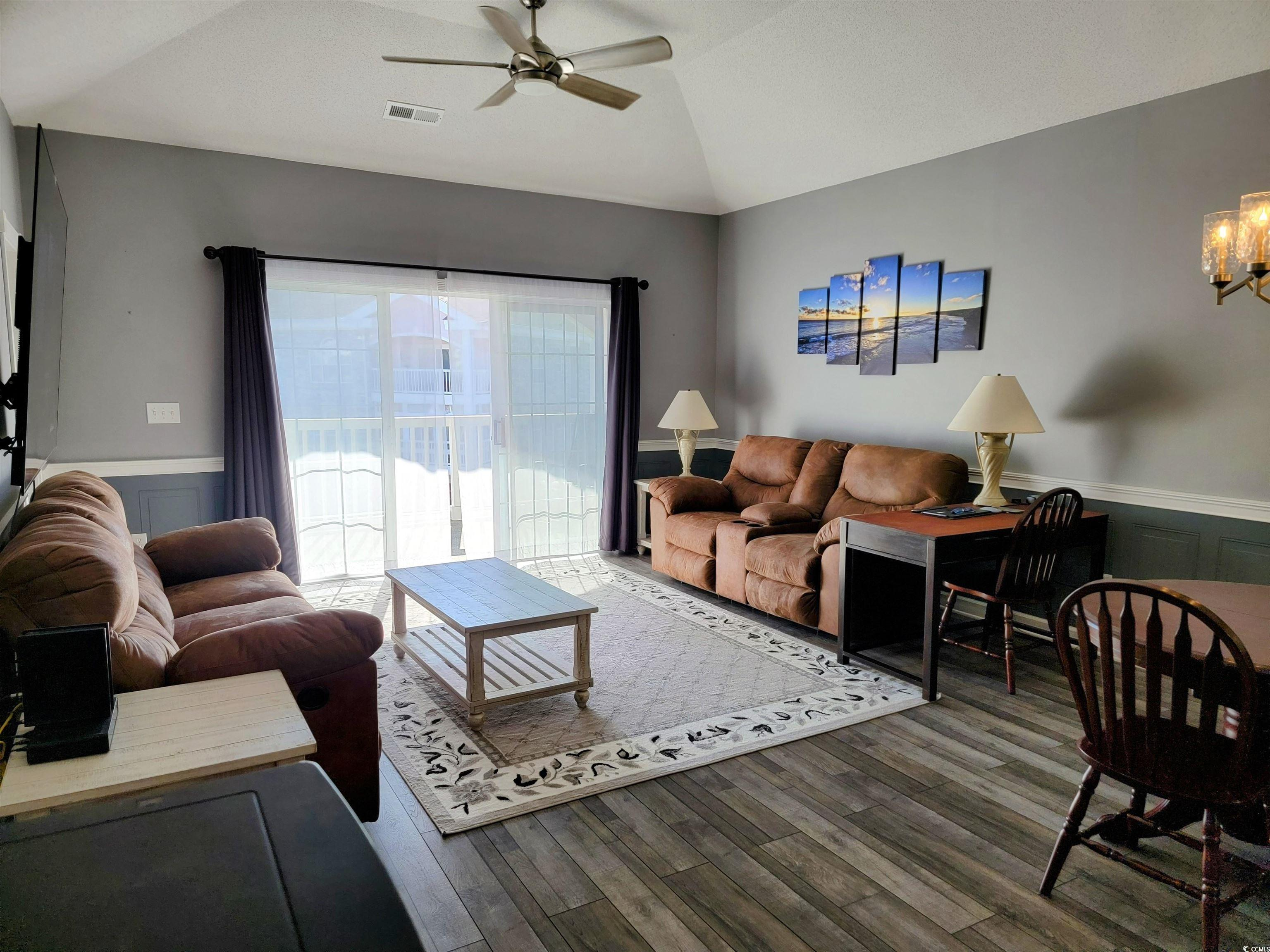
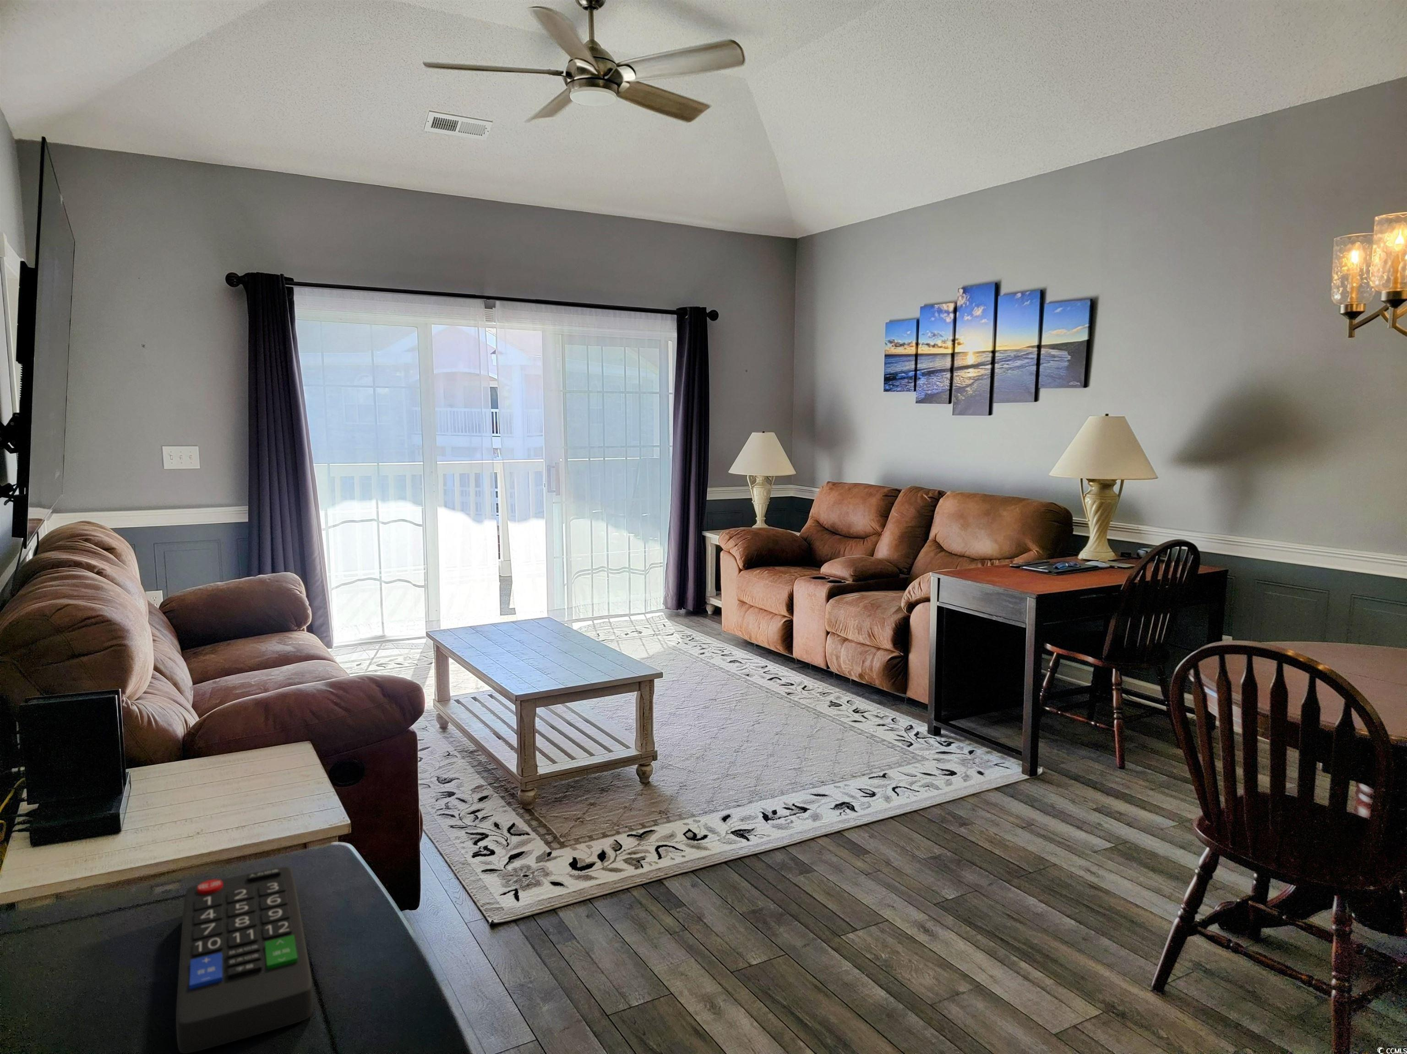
+ remote control (244, 943)
